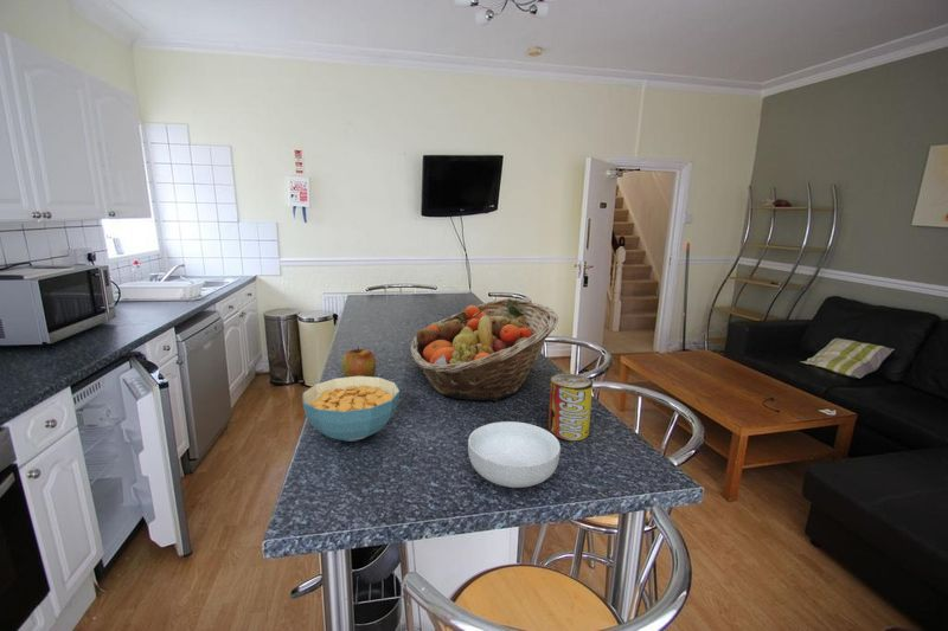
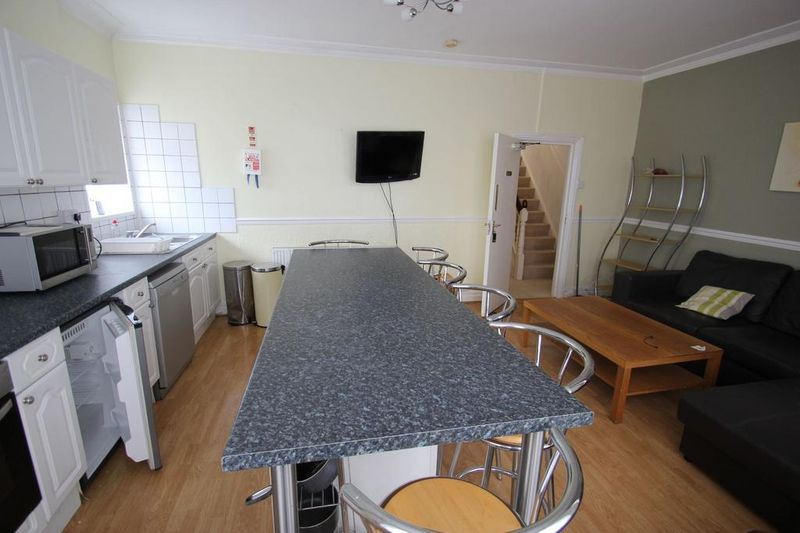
- apple (358, 362)
- cereal bowl (352, 413)
- beverage can (570, 405)
- cereal bowl (513, 458)
- fruit basket (481, 342)
